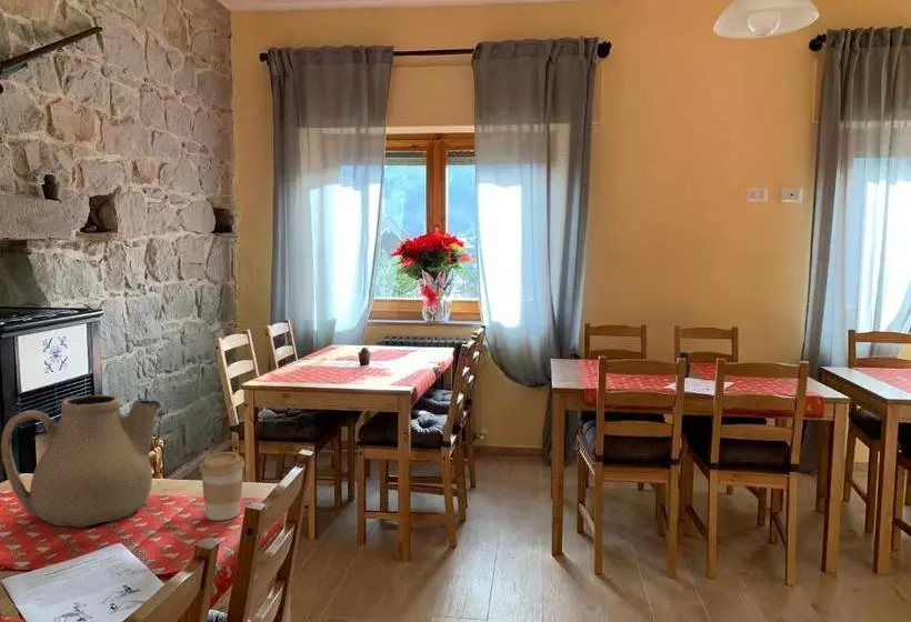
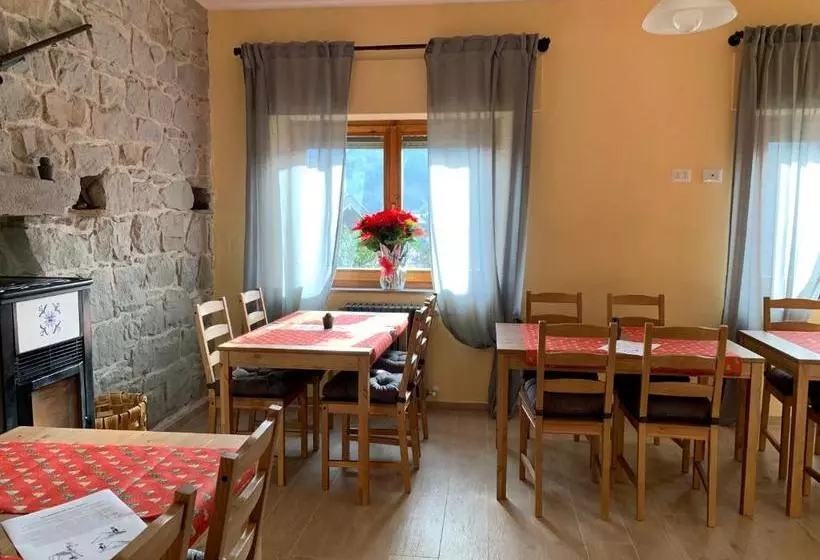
- teapot (88, 455)
- coffee cup (222, 484)
